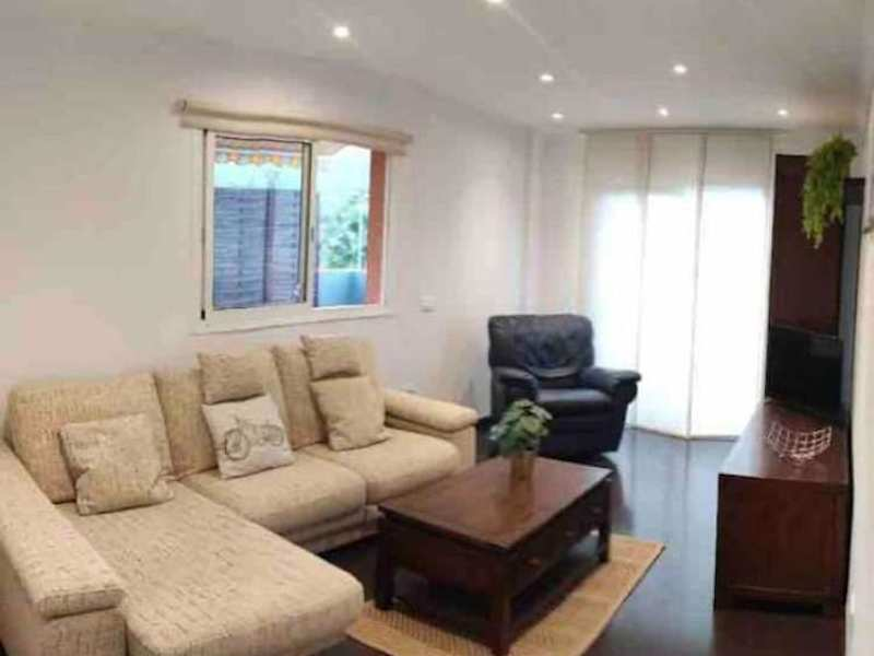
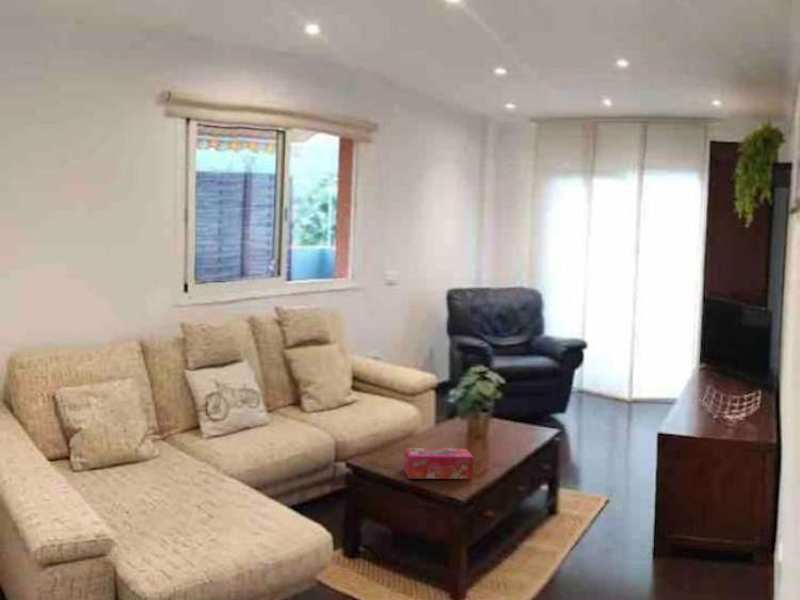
+ tissue box (437, 463)
